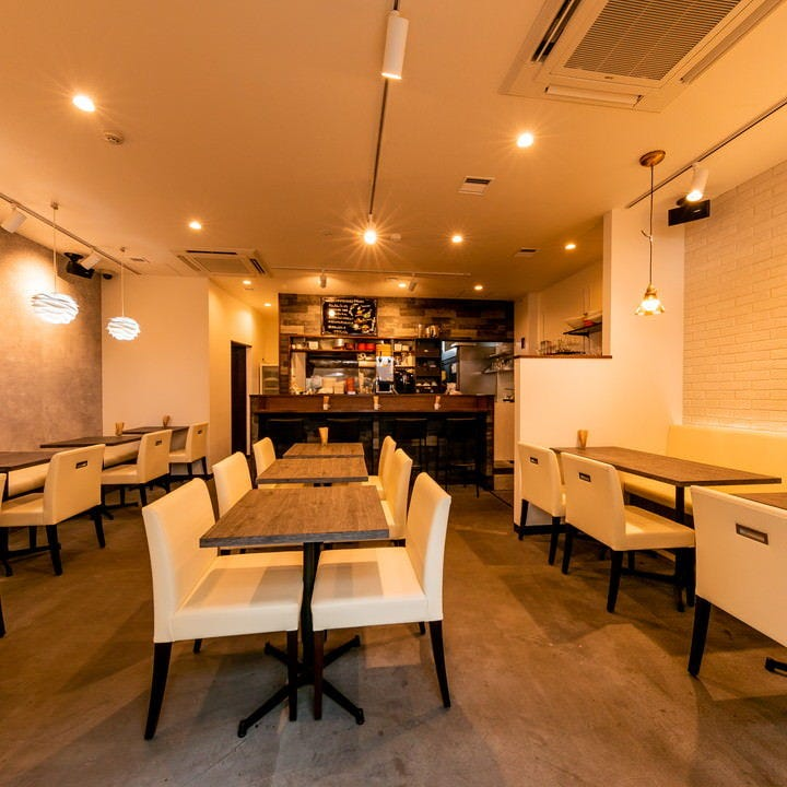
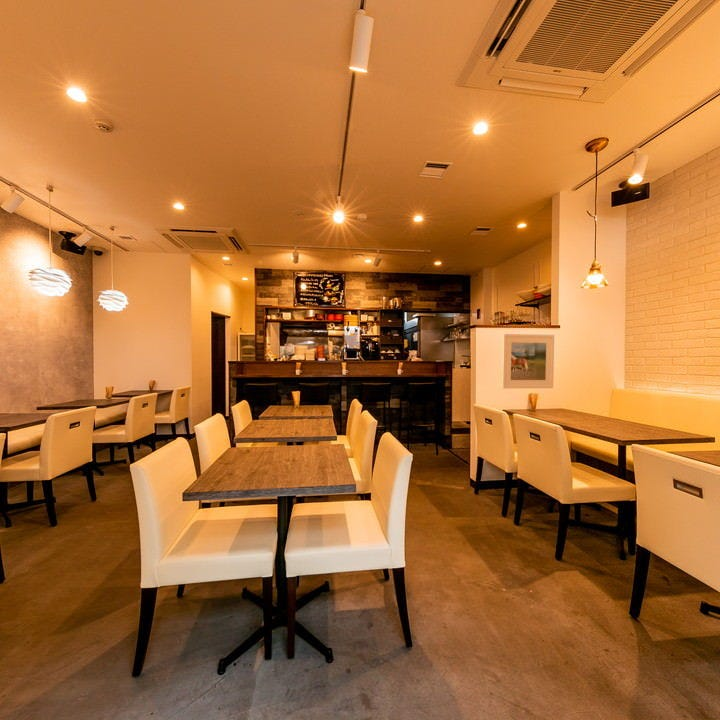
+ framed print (528, 361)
